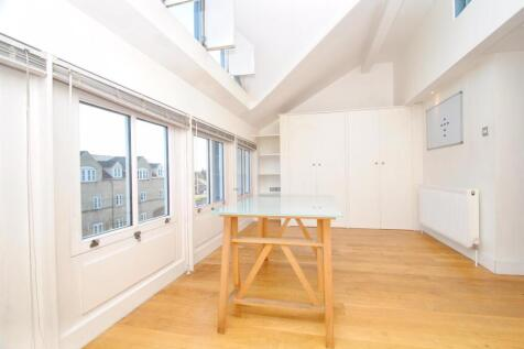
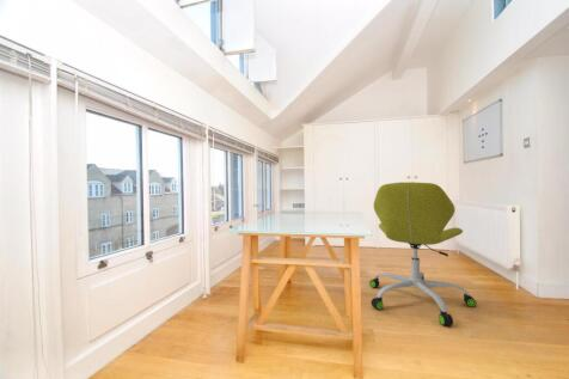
+ office chair (415, 242)
